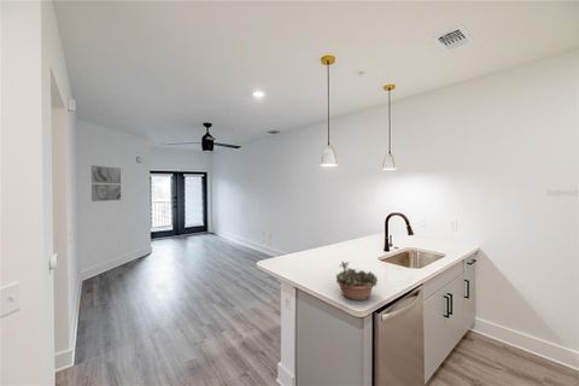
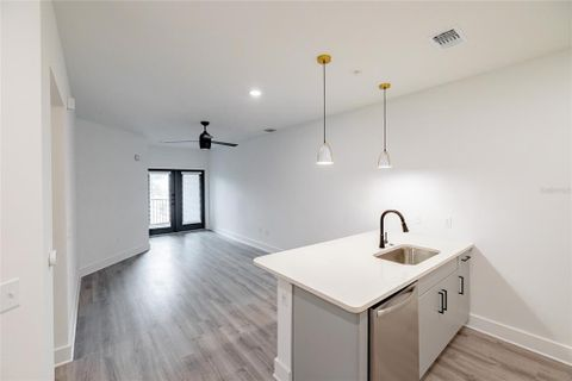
- wall art (106, 182)
- succulent planter (356, 279)
